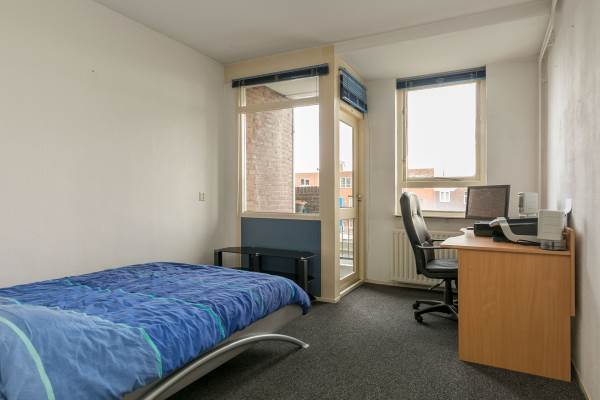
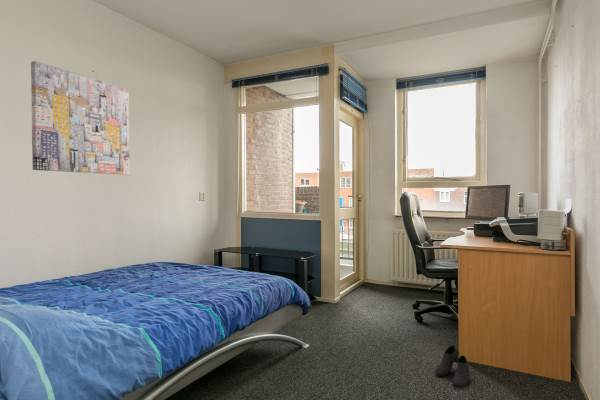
+ shoe (452, 363)
+ wall art (86, 124)
